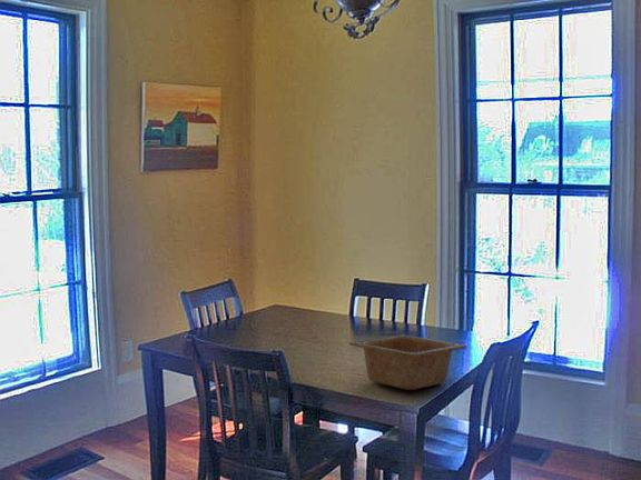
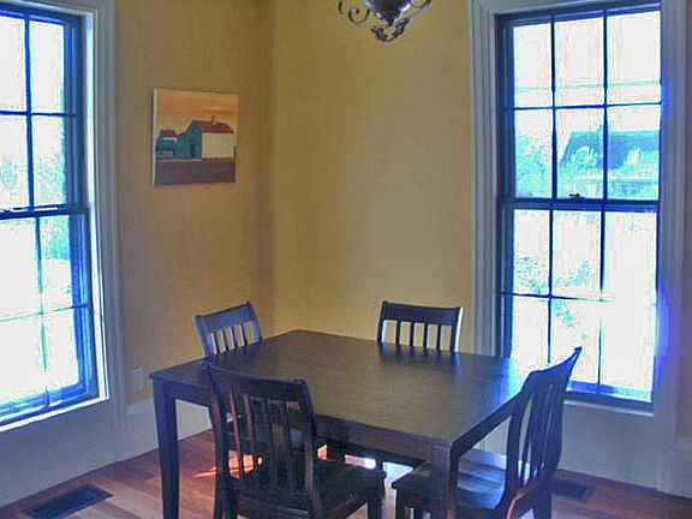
- serving bowl (407, 362)
